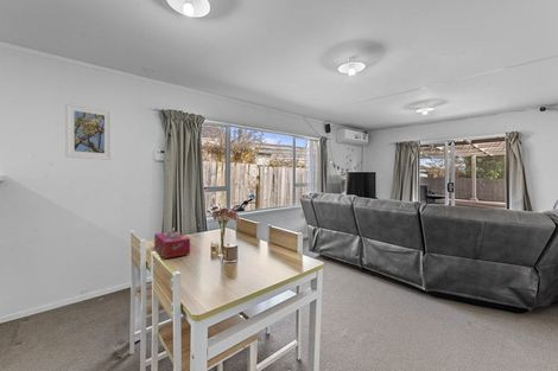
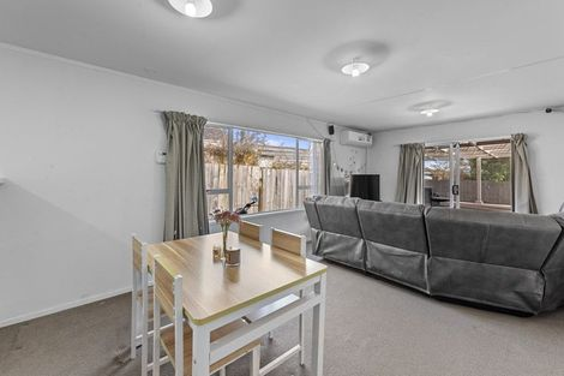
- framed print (89, 133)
- tissue box (171, 243)
